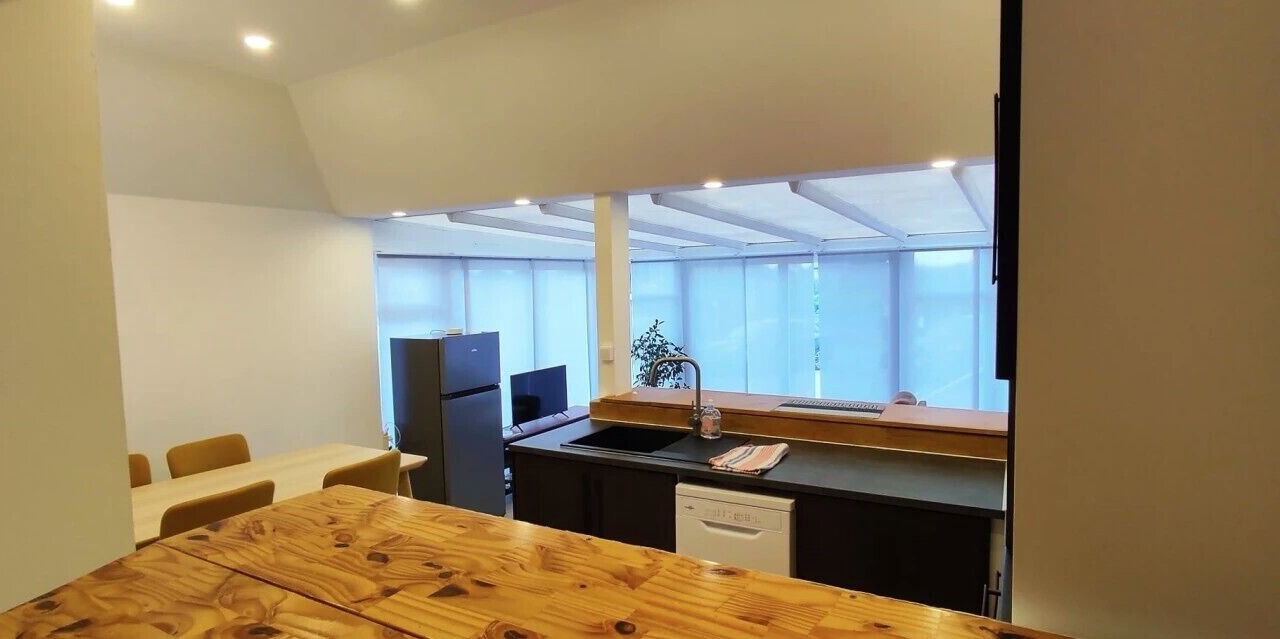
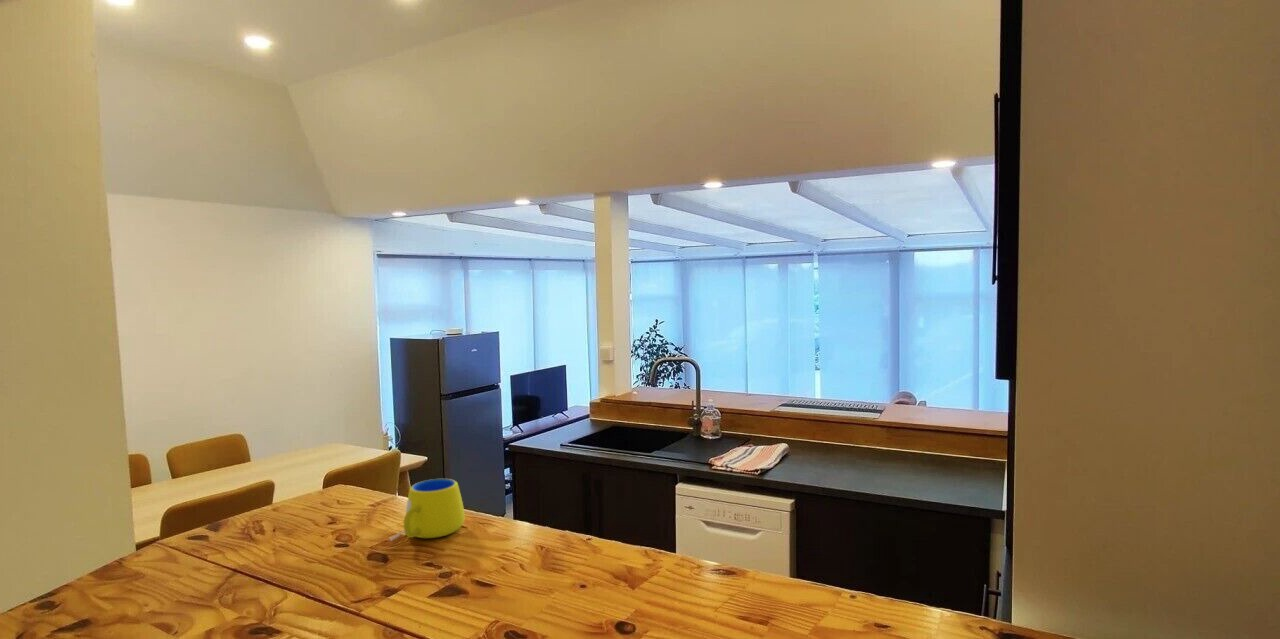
+ mug (429, 510)
